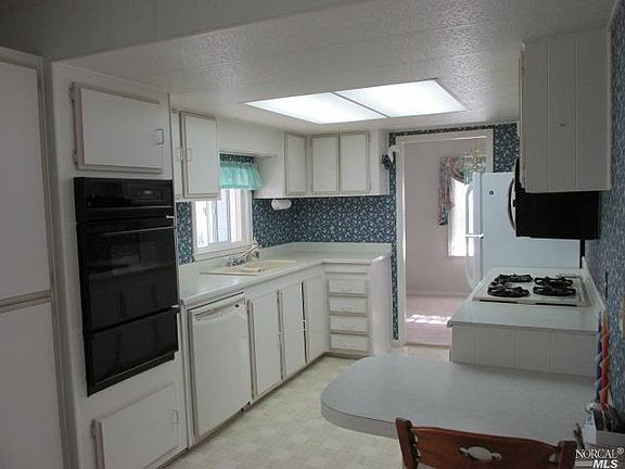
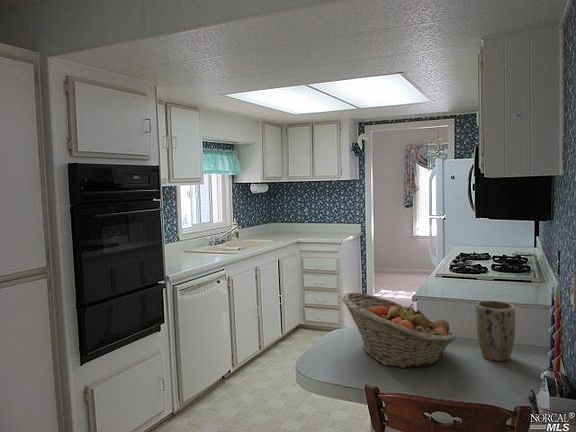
+ plant pot (495, 330)
+ fruit basket (396, 324)
